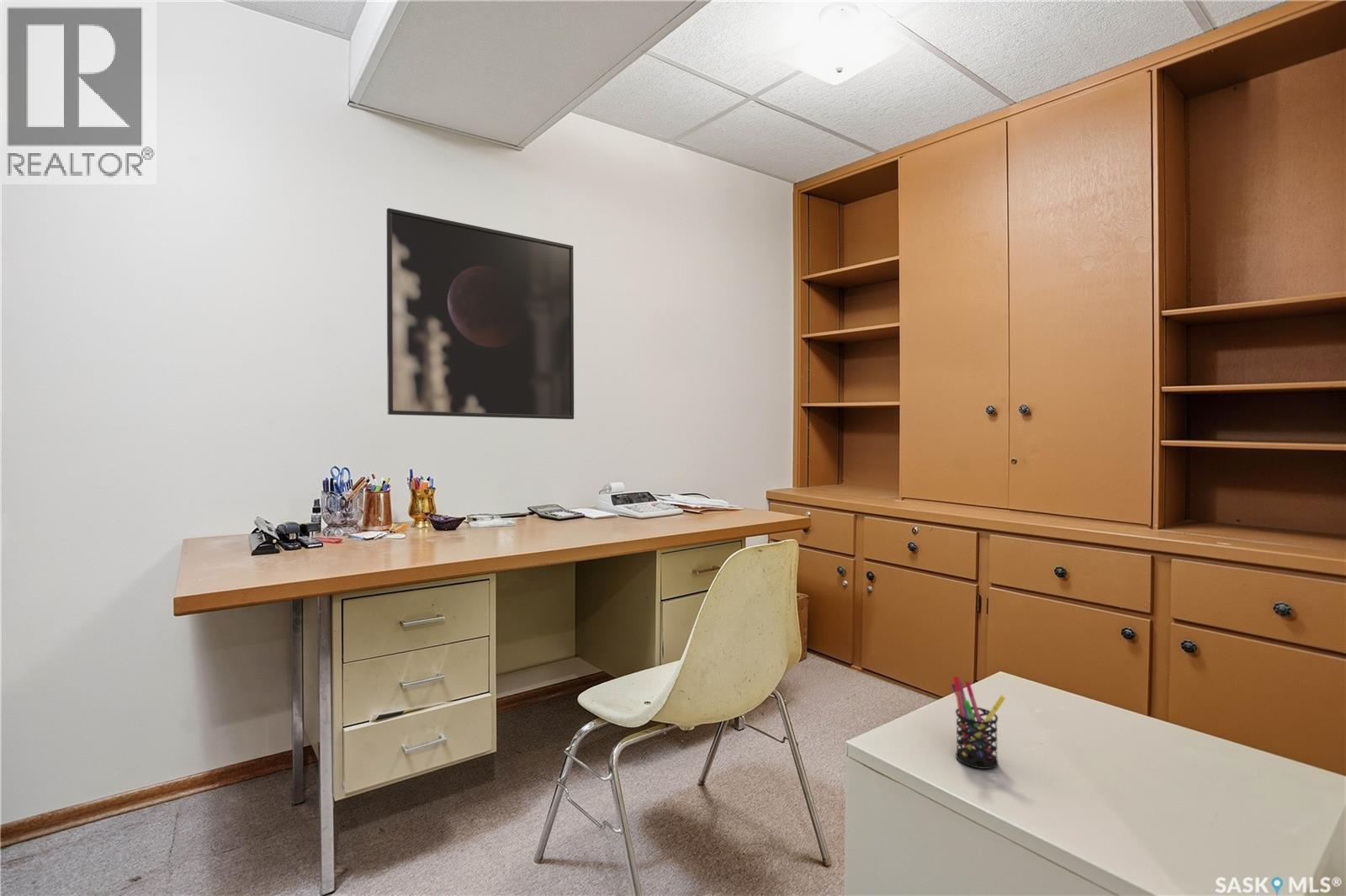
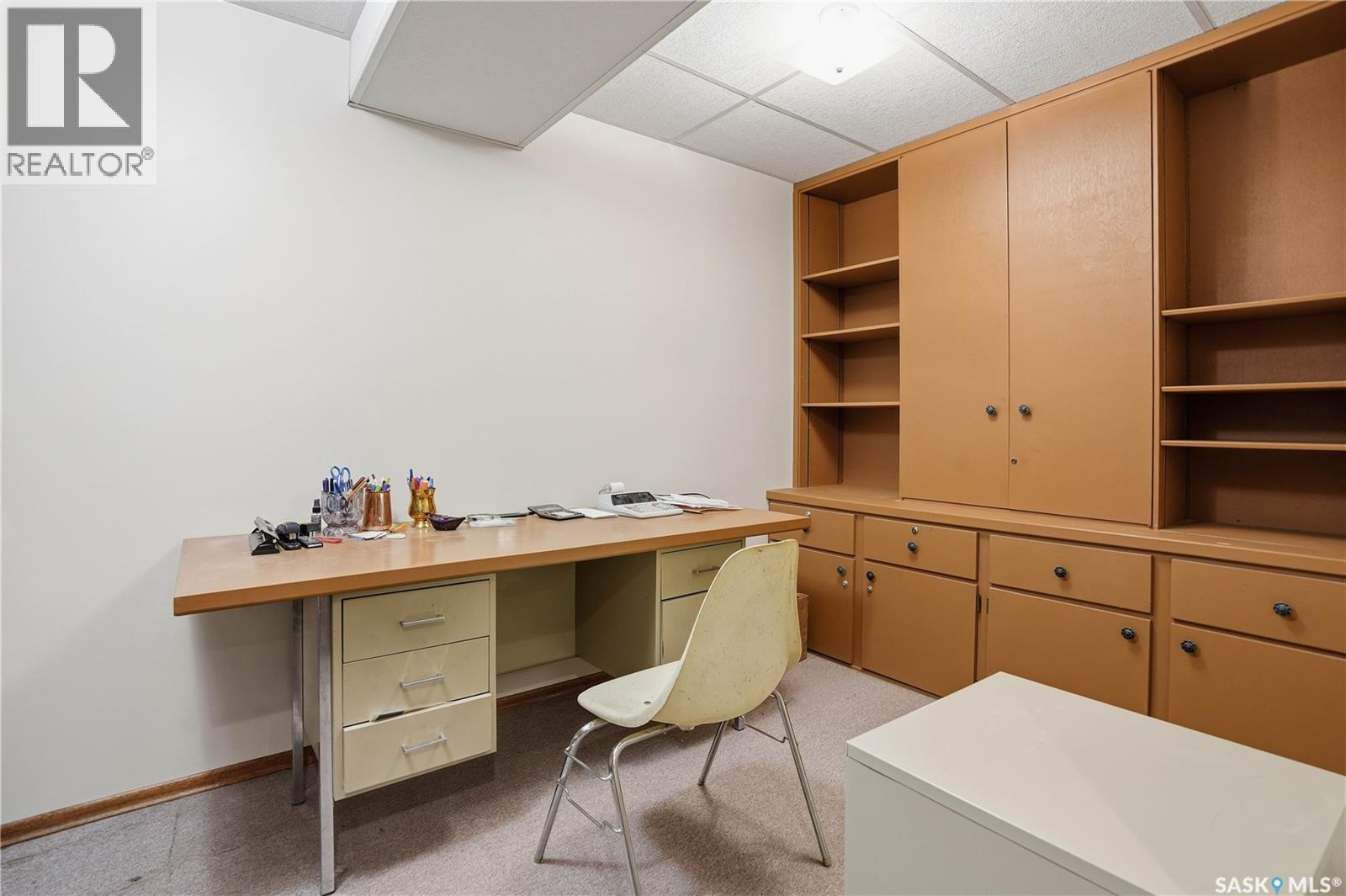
- pen holder (972, 720)
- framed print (488, 323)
